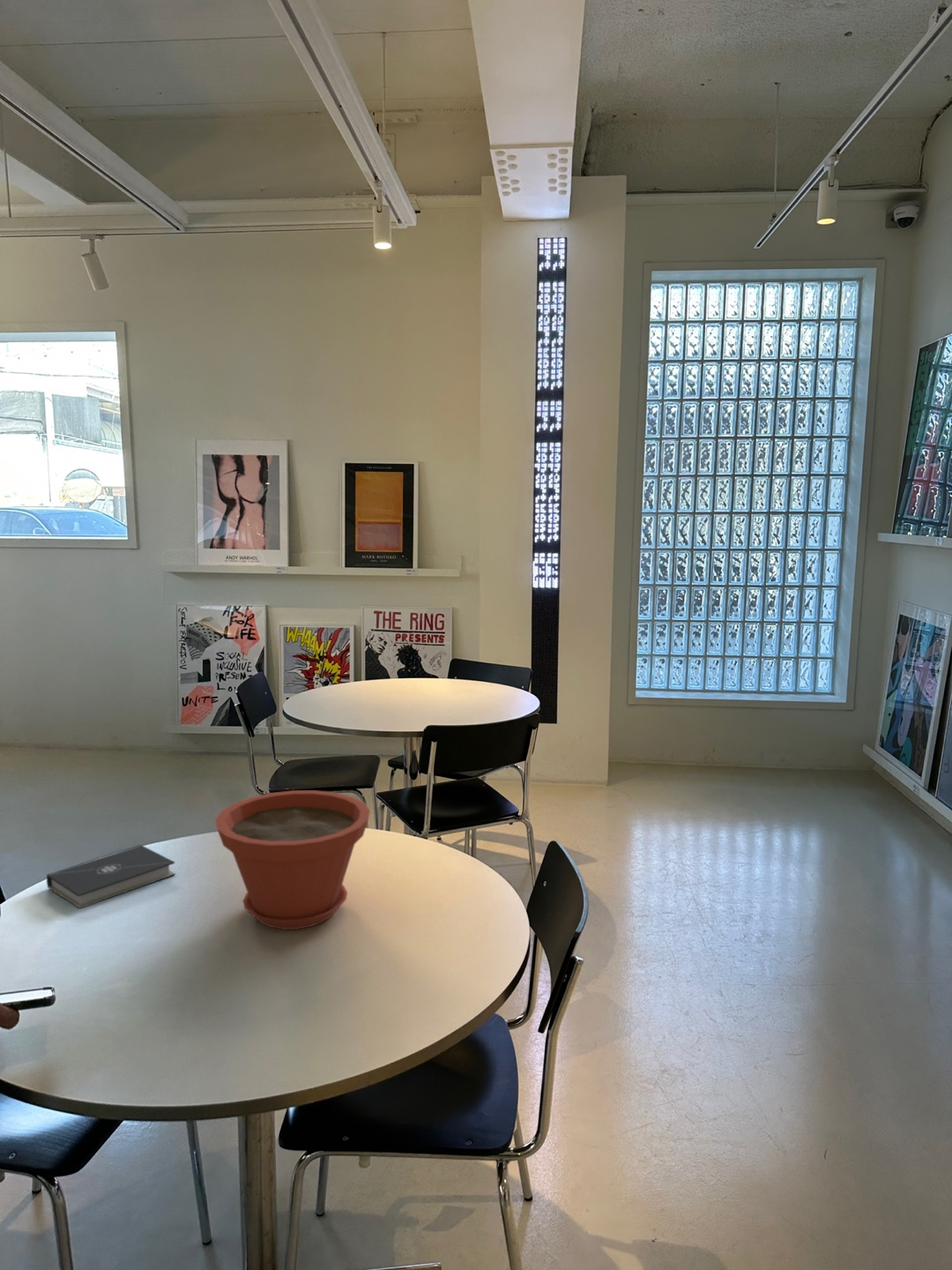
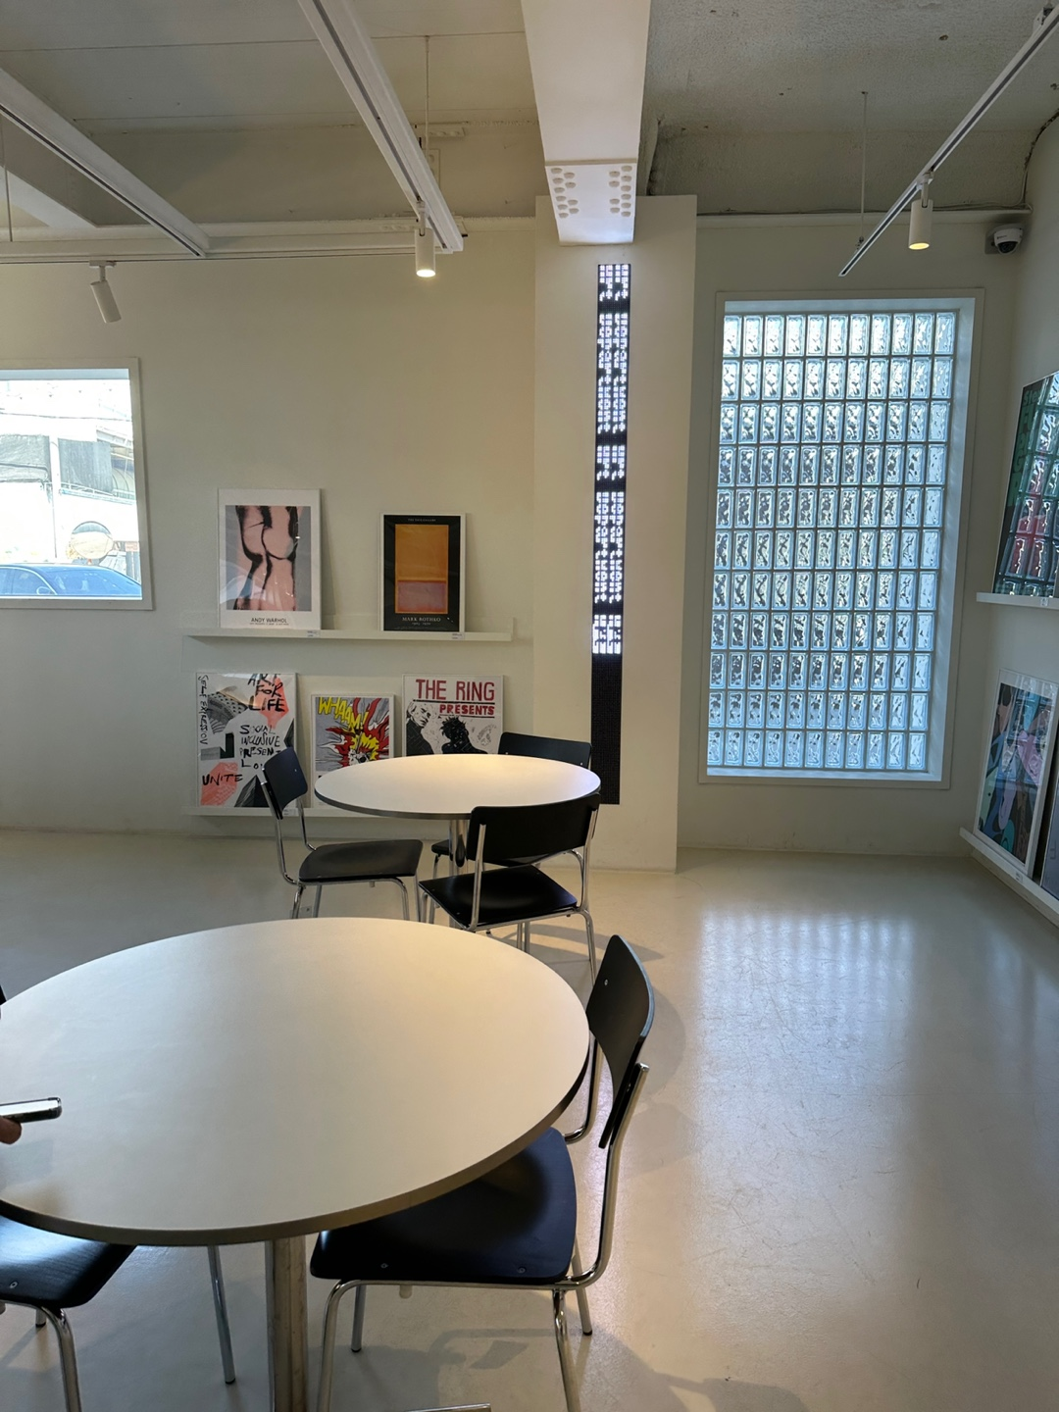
- plant pot (294, 863)
- book (112, 874)
